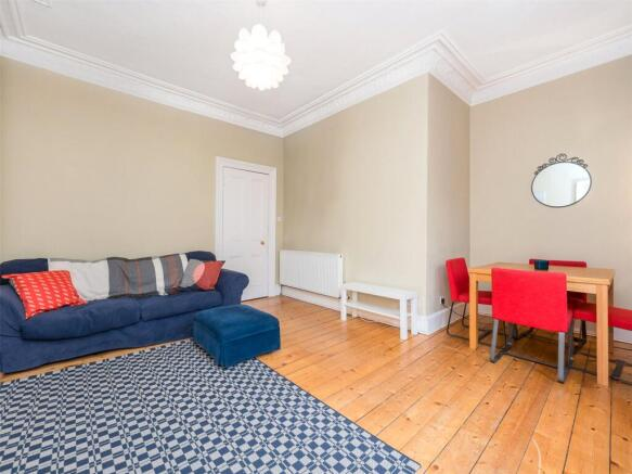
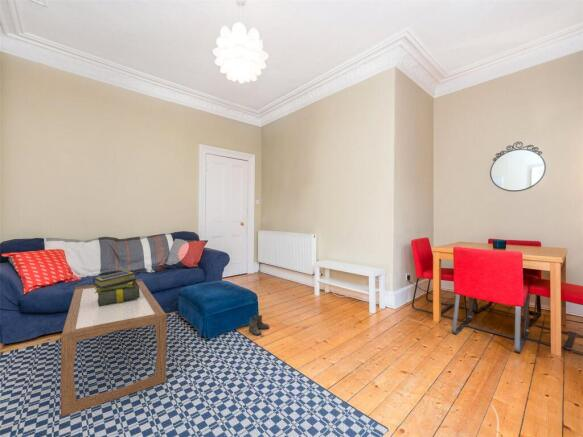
+ stack of books (116, 285)
+ boots (258, 324)
+ coffee table (113, 326)
